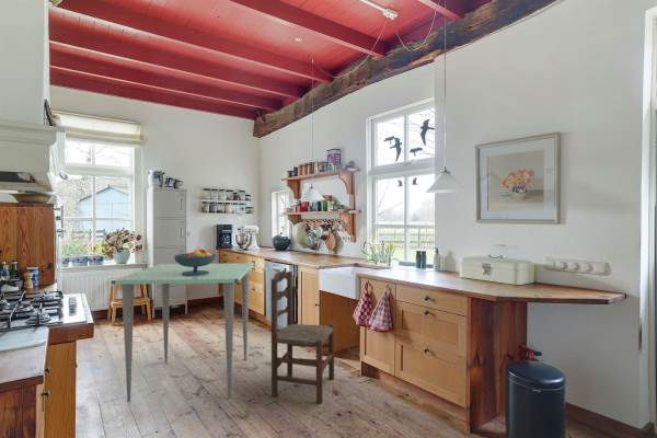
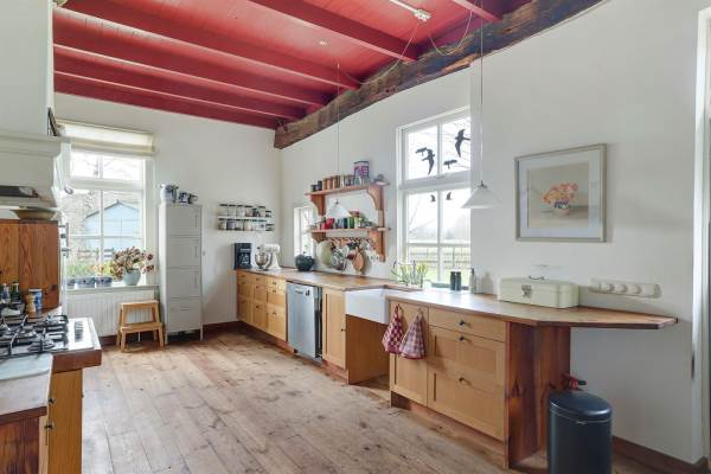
- dining table (168, 324)
- dining chair (302, 330)
- fruit bowl (195, 261)
